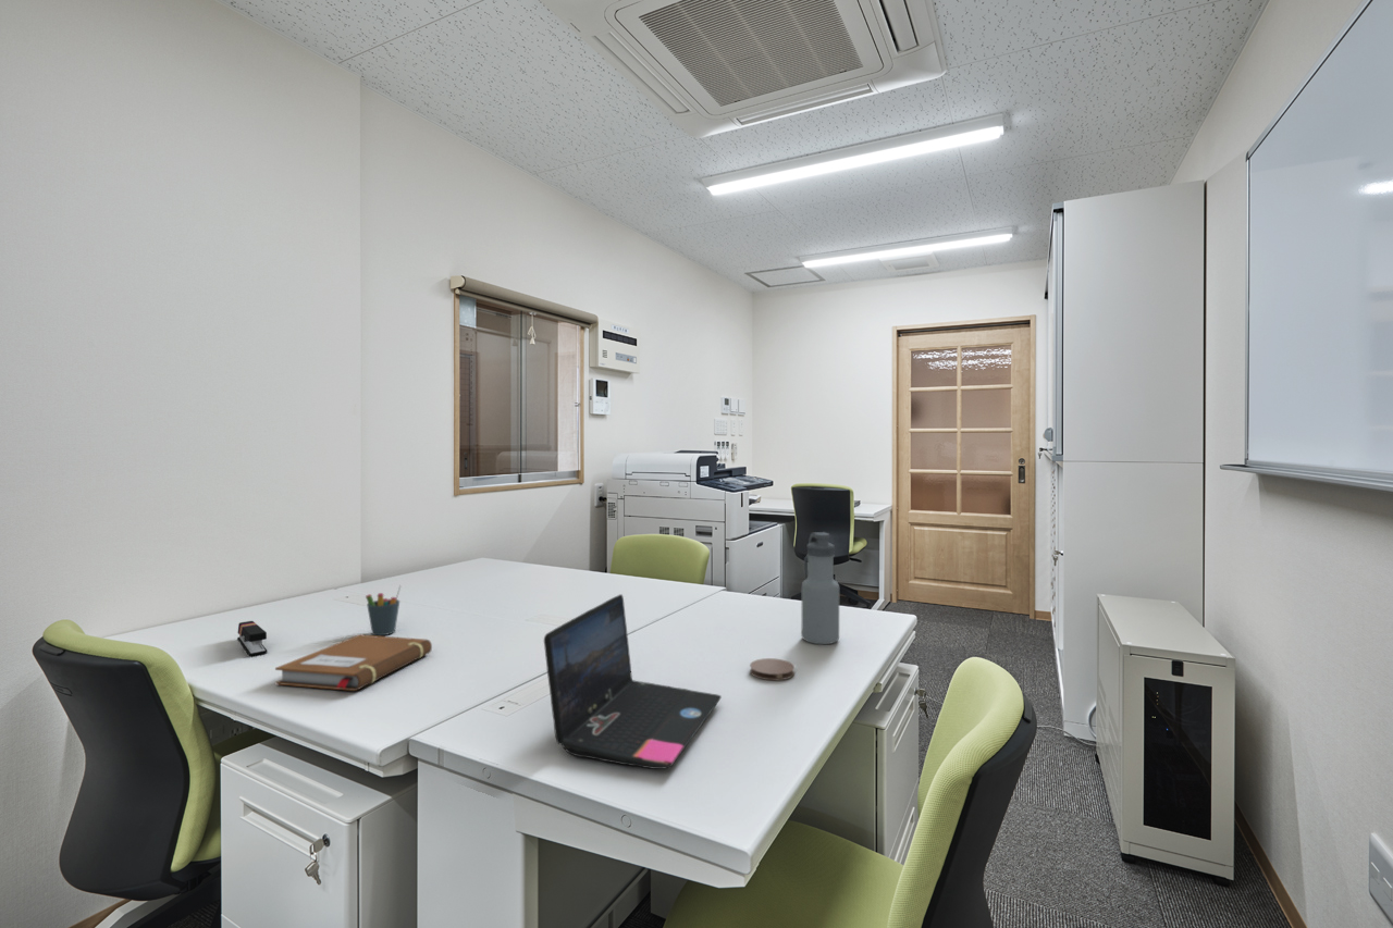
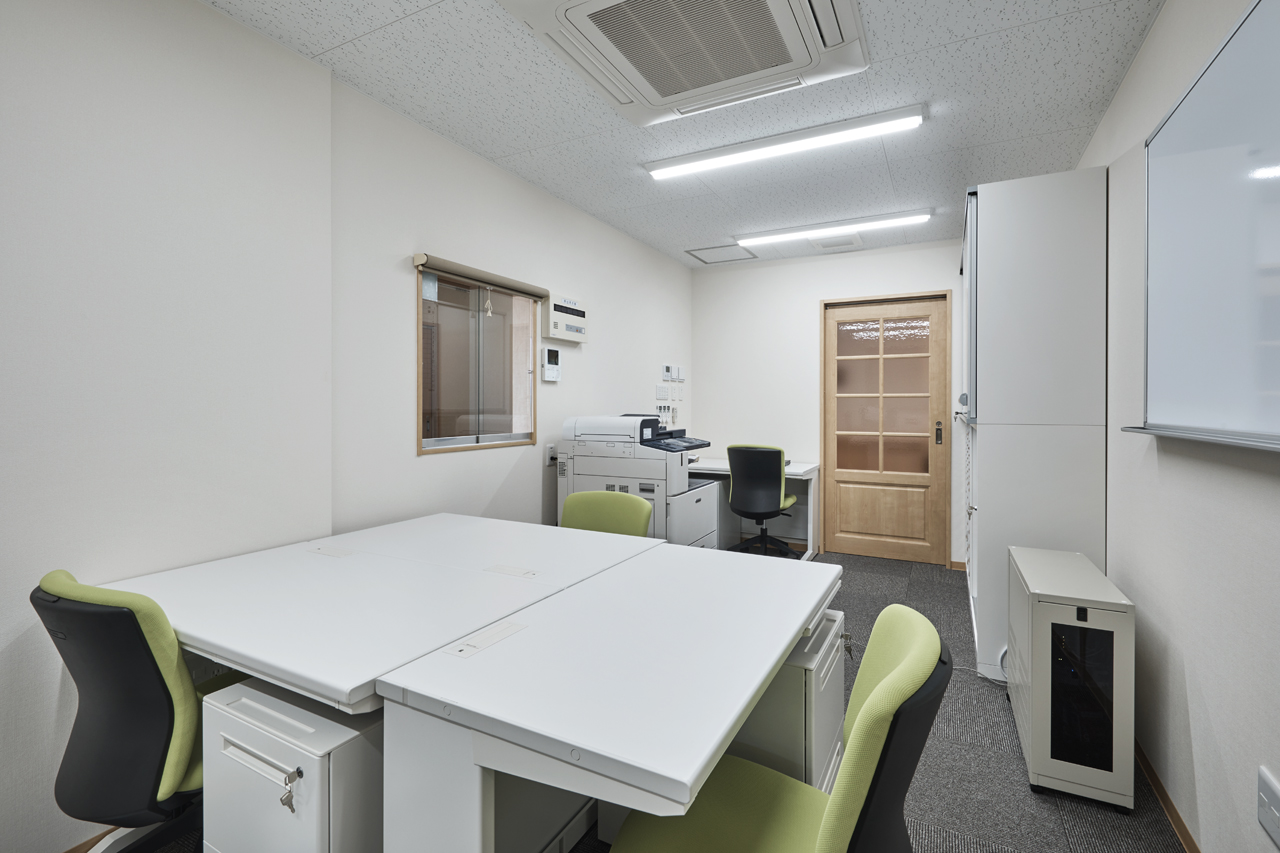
- coaster (772, 668)
- notebook (357, 660)
- stapler (251, 635)
- water bottle (819, 585)
- laptop (630, 670)
- pen holder (383, 609)
